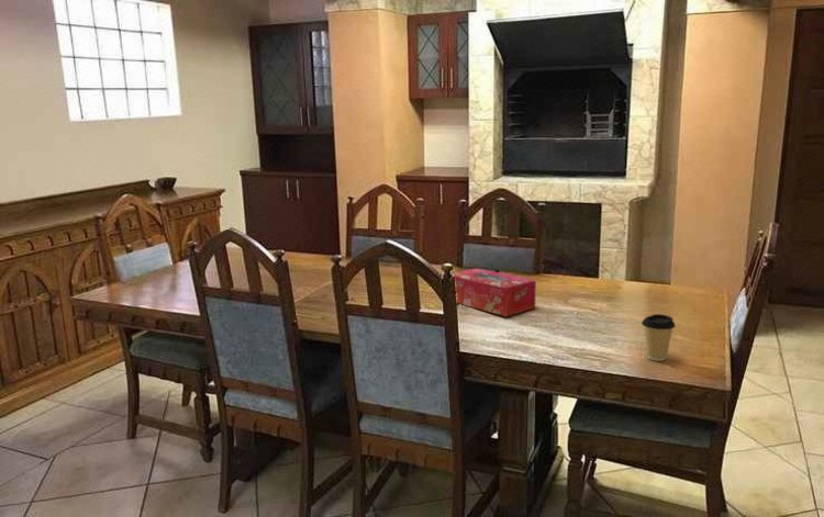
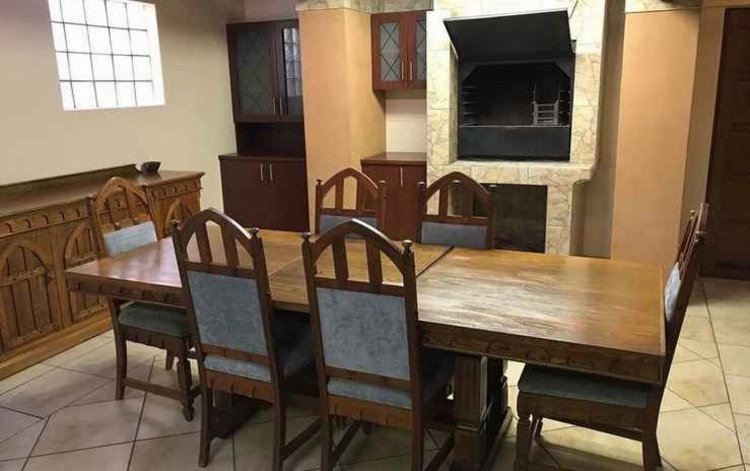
- tissue box (490, 291)
- coffee cup (657, 337)
